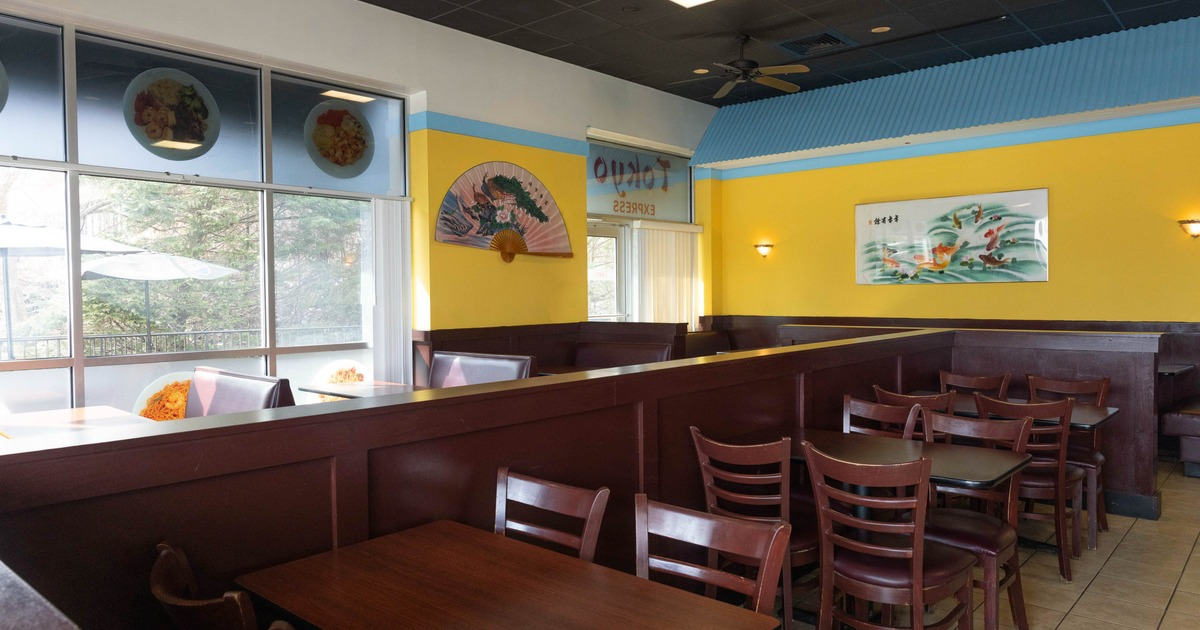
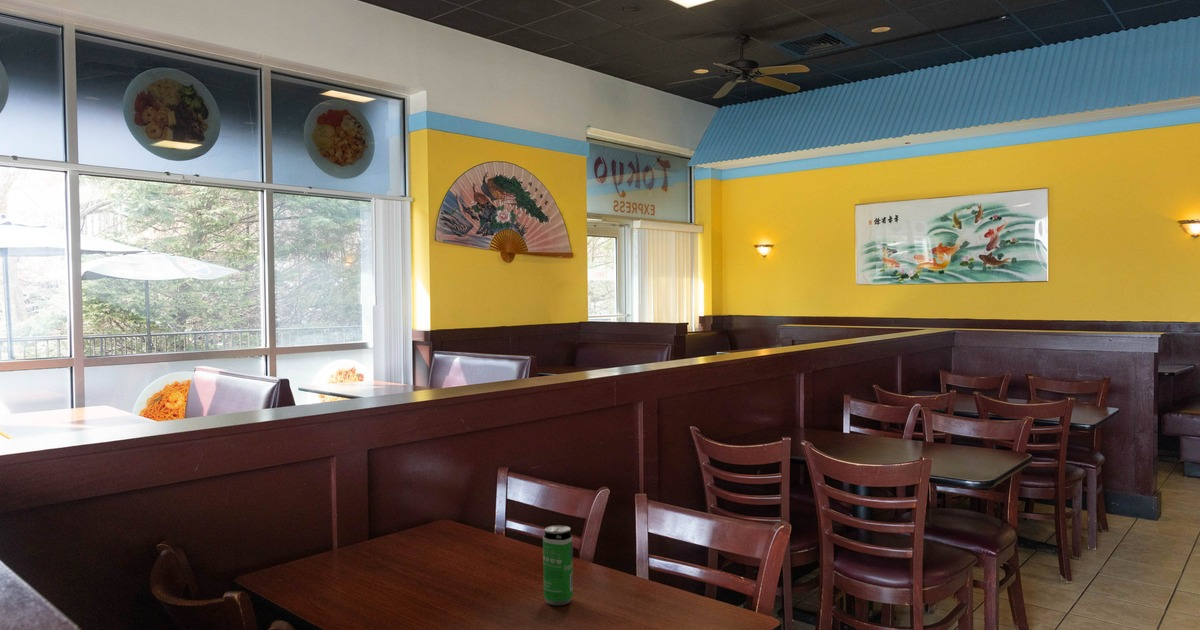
+ beverage can (558, 564)
